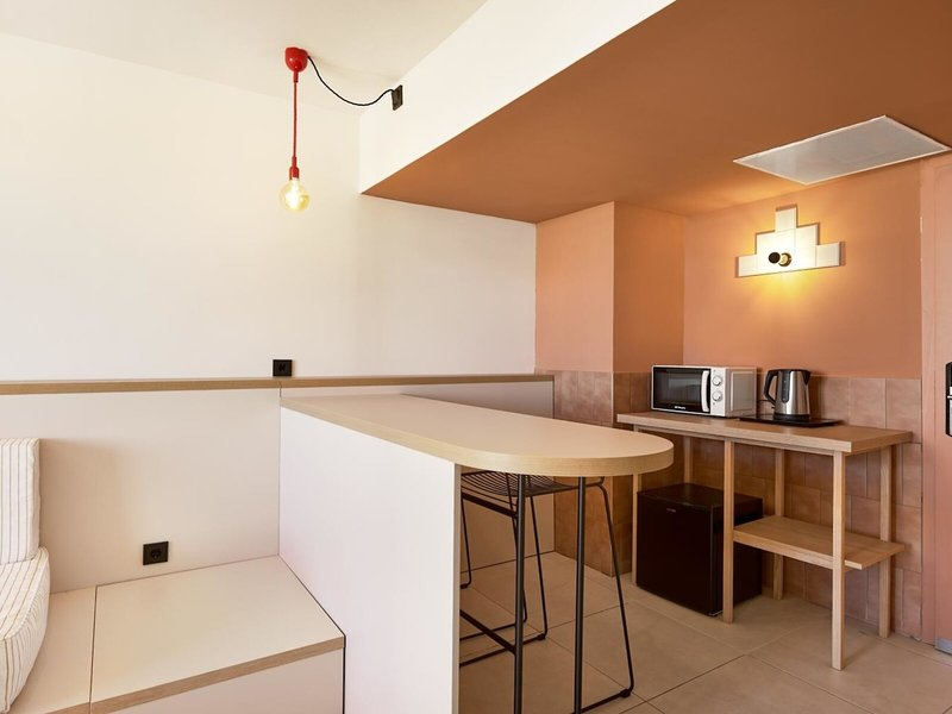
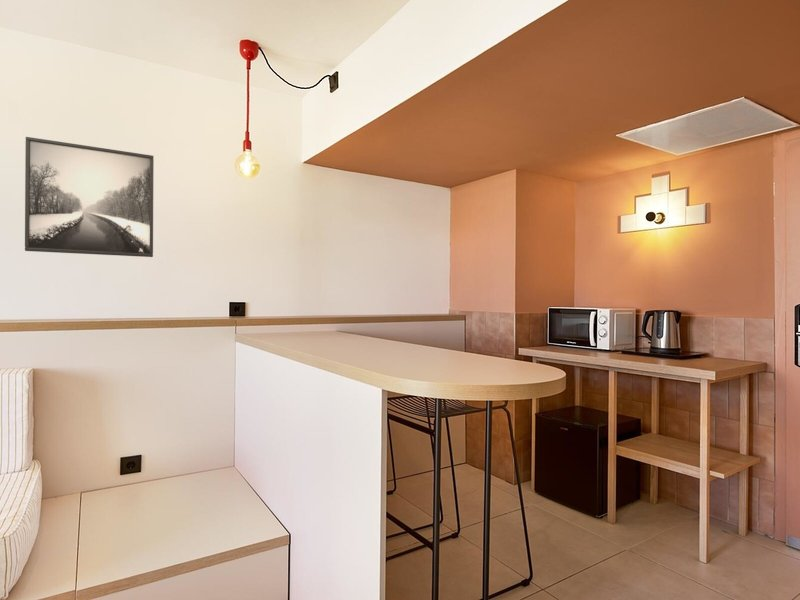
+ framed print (93, 200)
